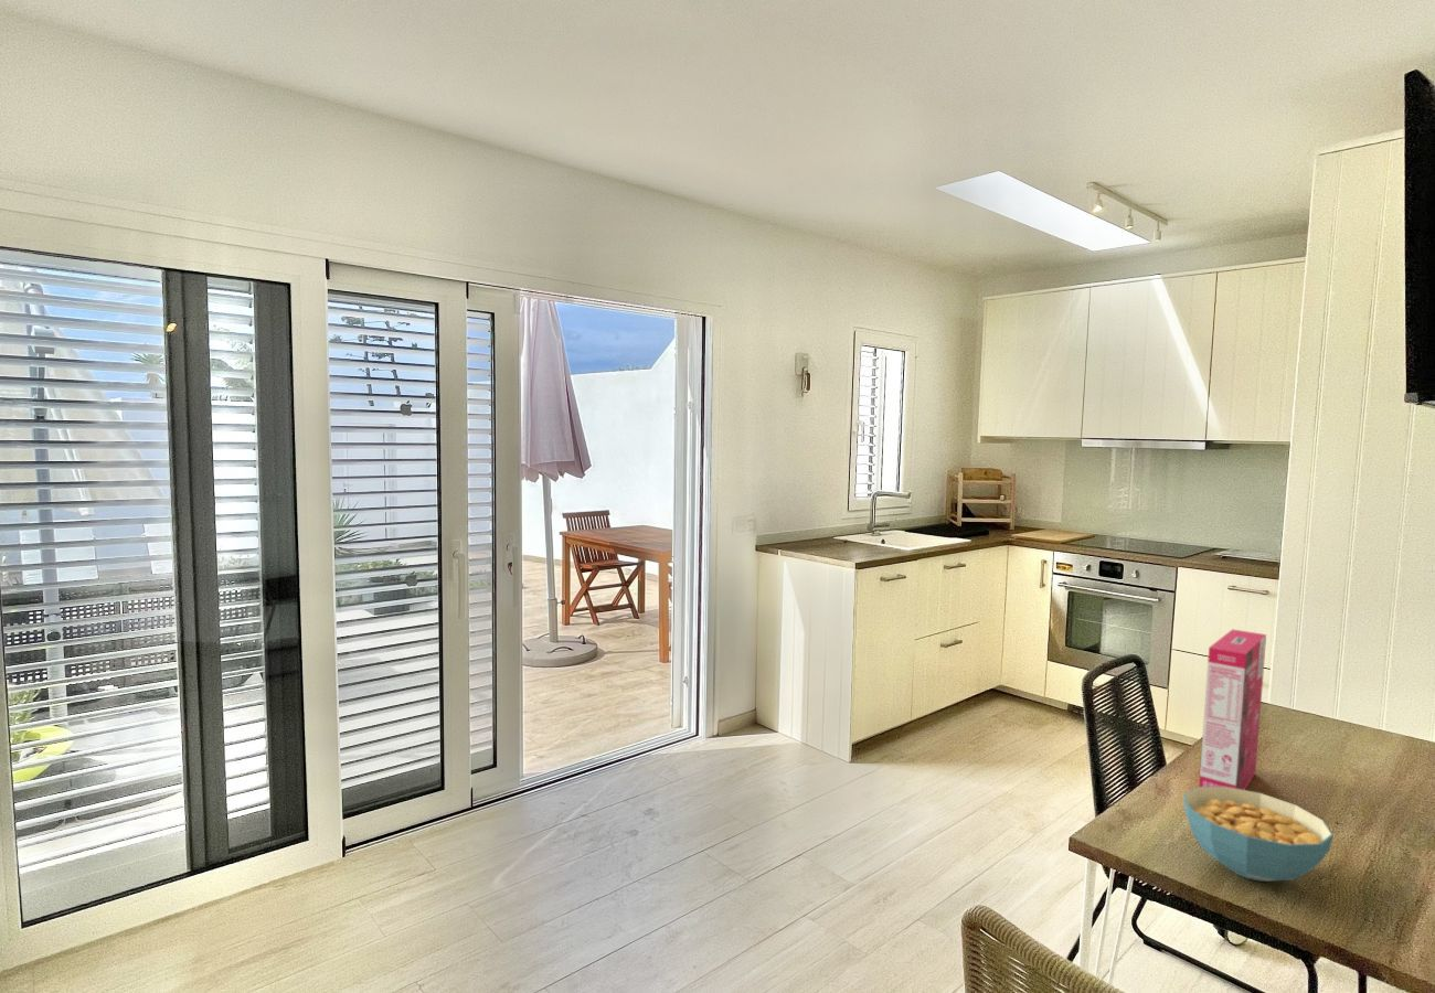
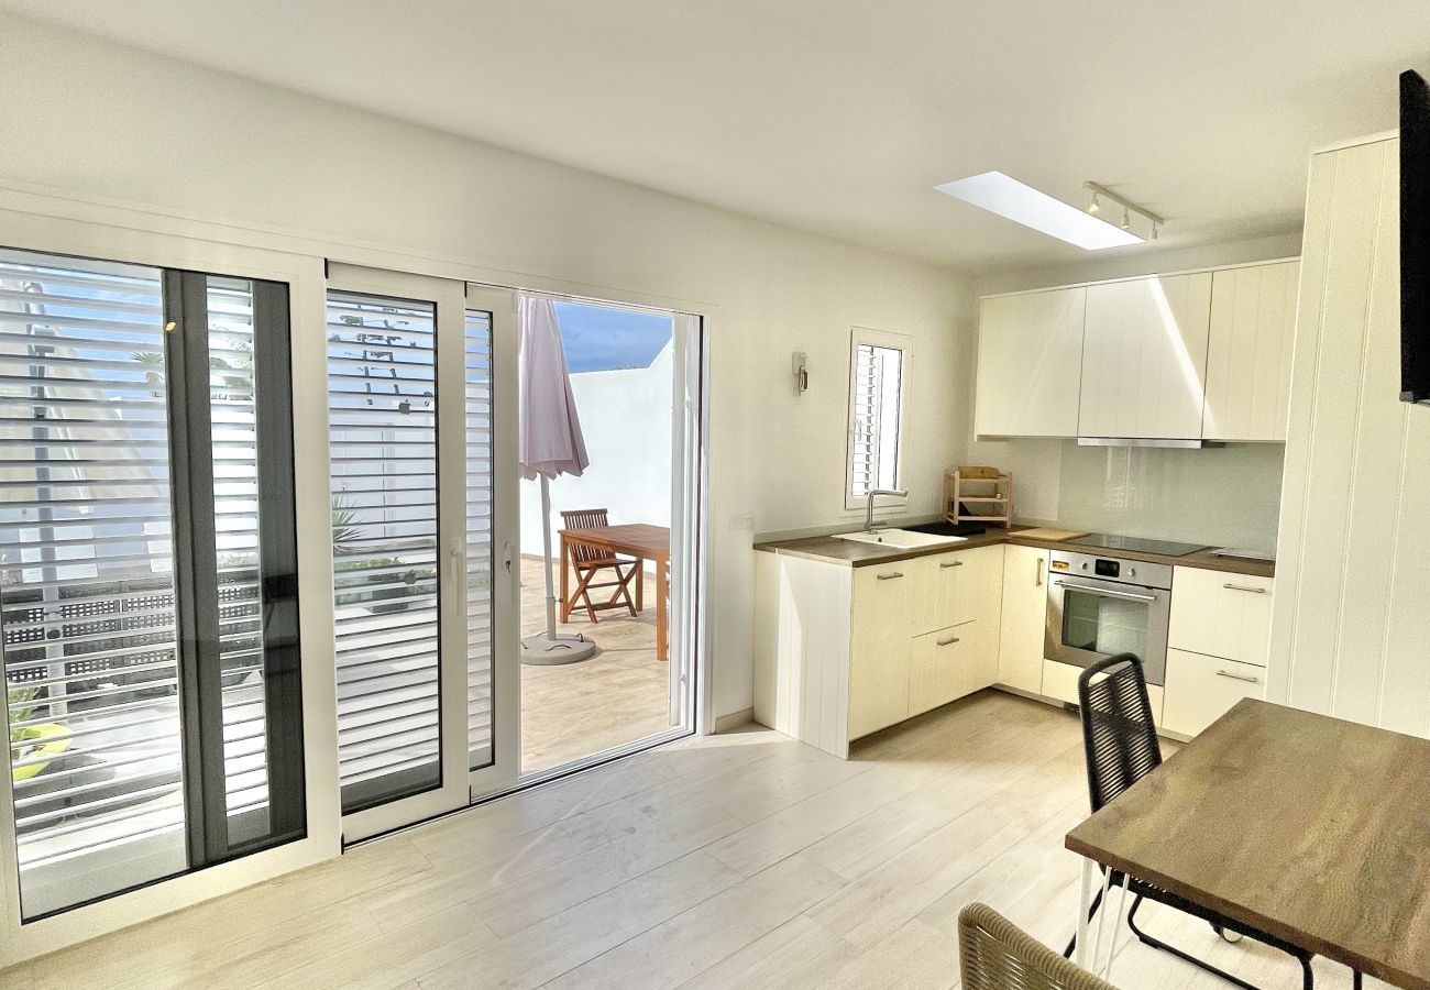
- cereal box (1233, 713)
- cereal bowl (1252, 842)
